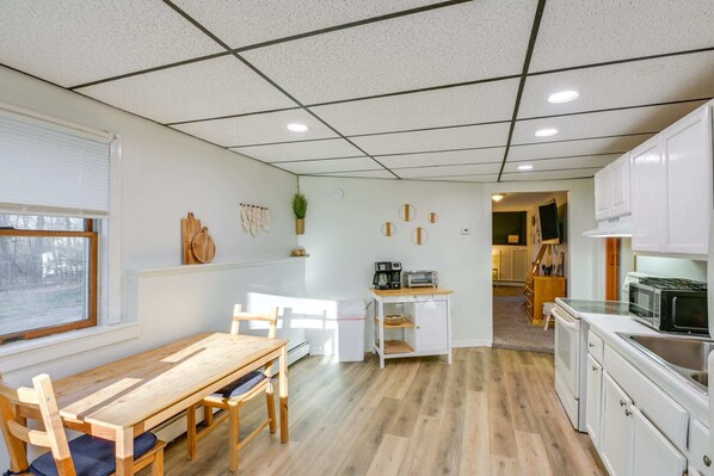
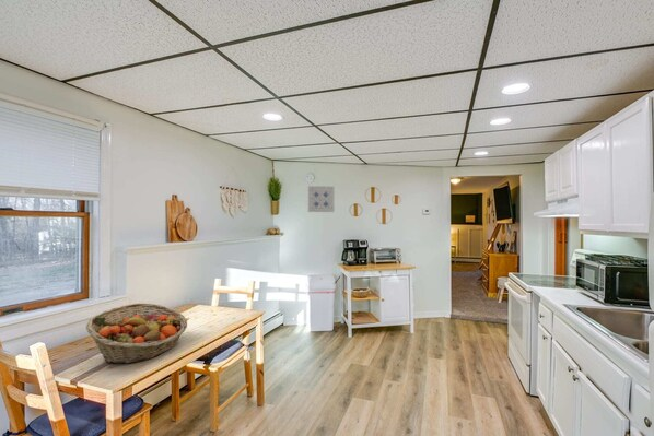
+ fruit basket (140, 330)
+ wall art (320, 199)
